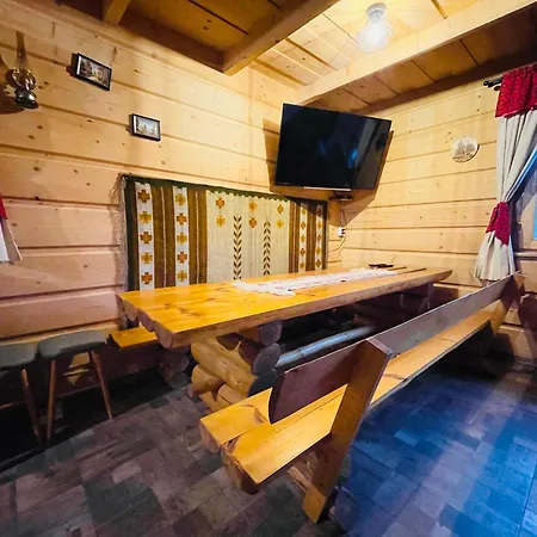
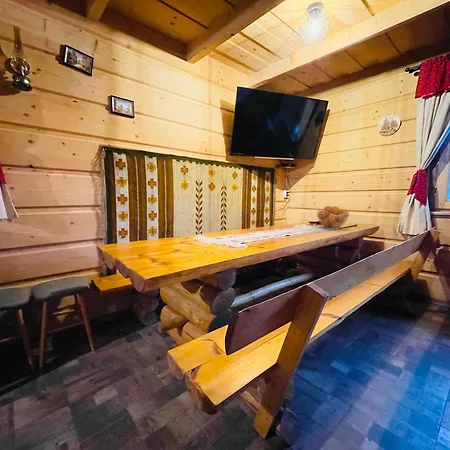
+ fruit basket (332, 217)
